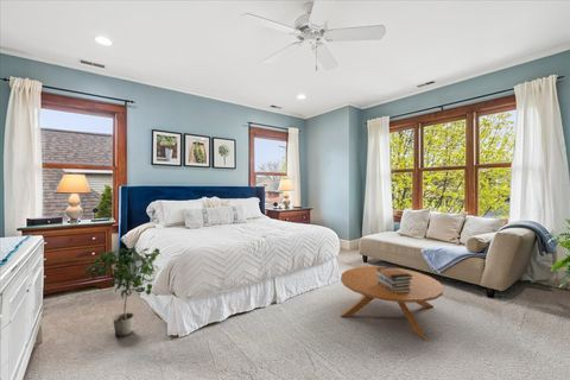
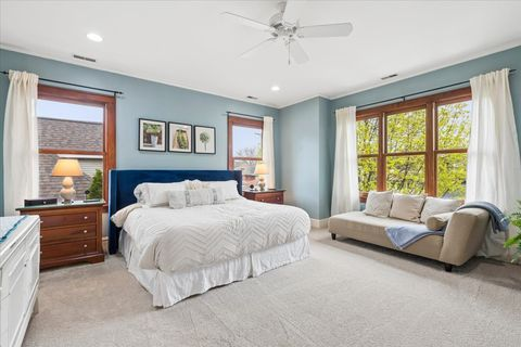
- potted plant (124, 290)
- book stack (393, 279)
- coffee table (388, 294)
